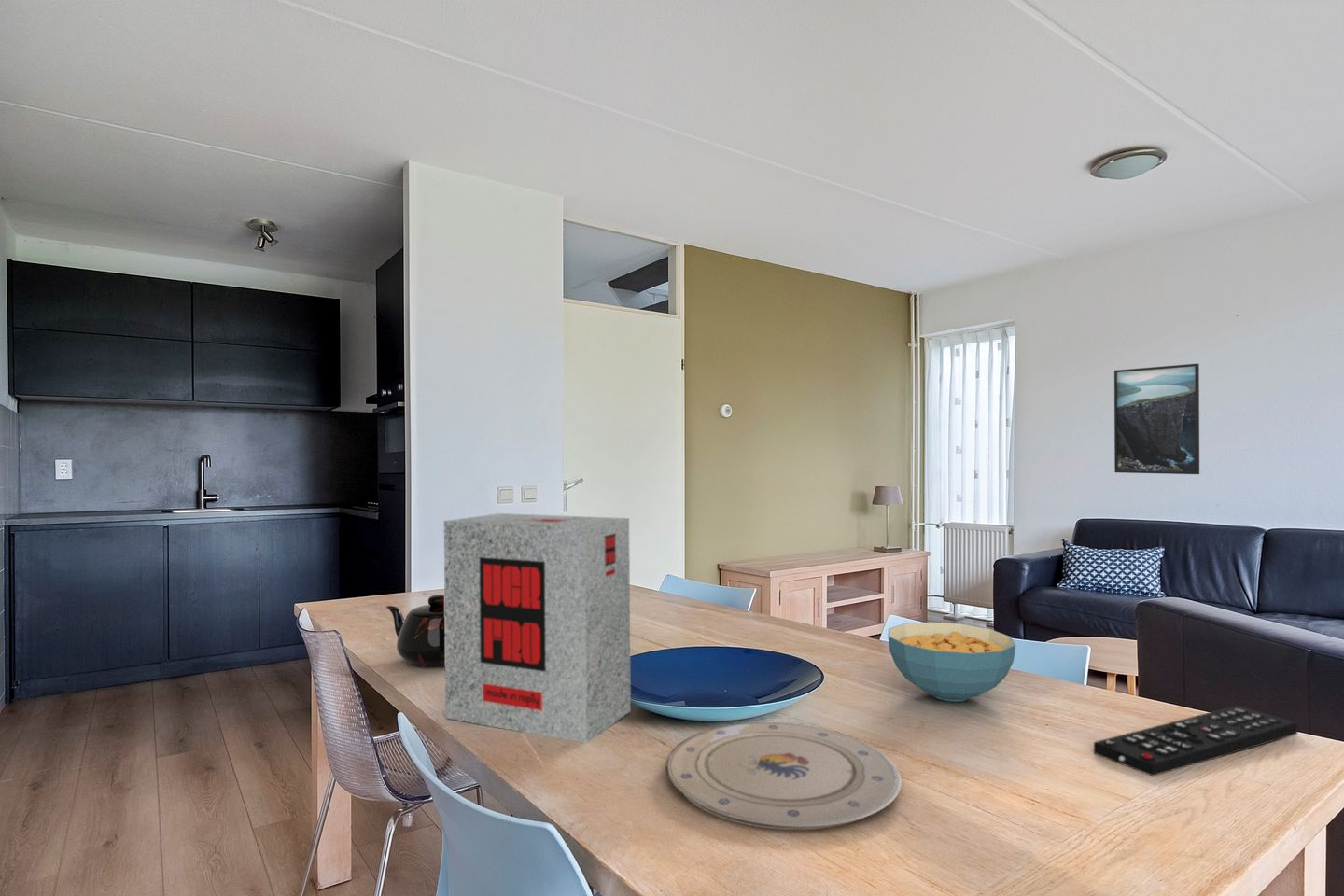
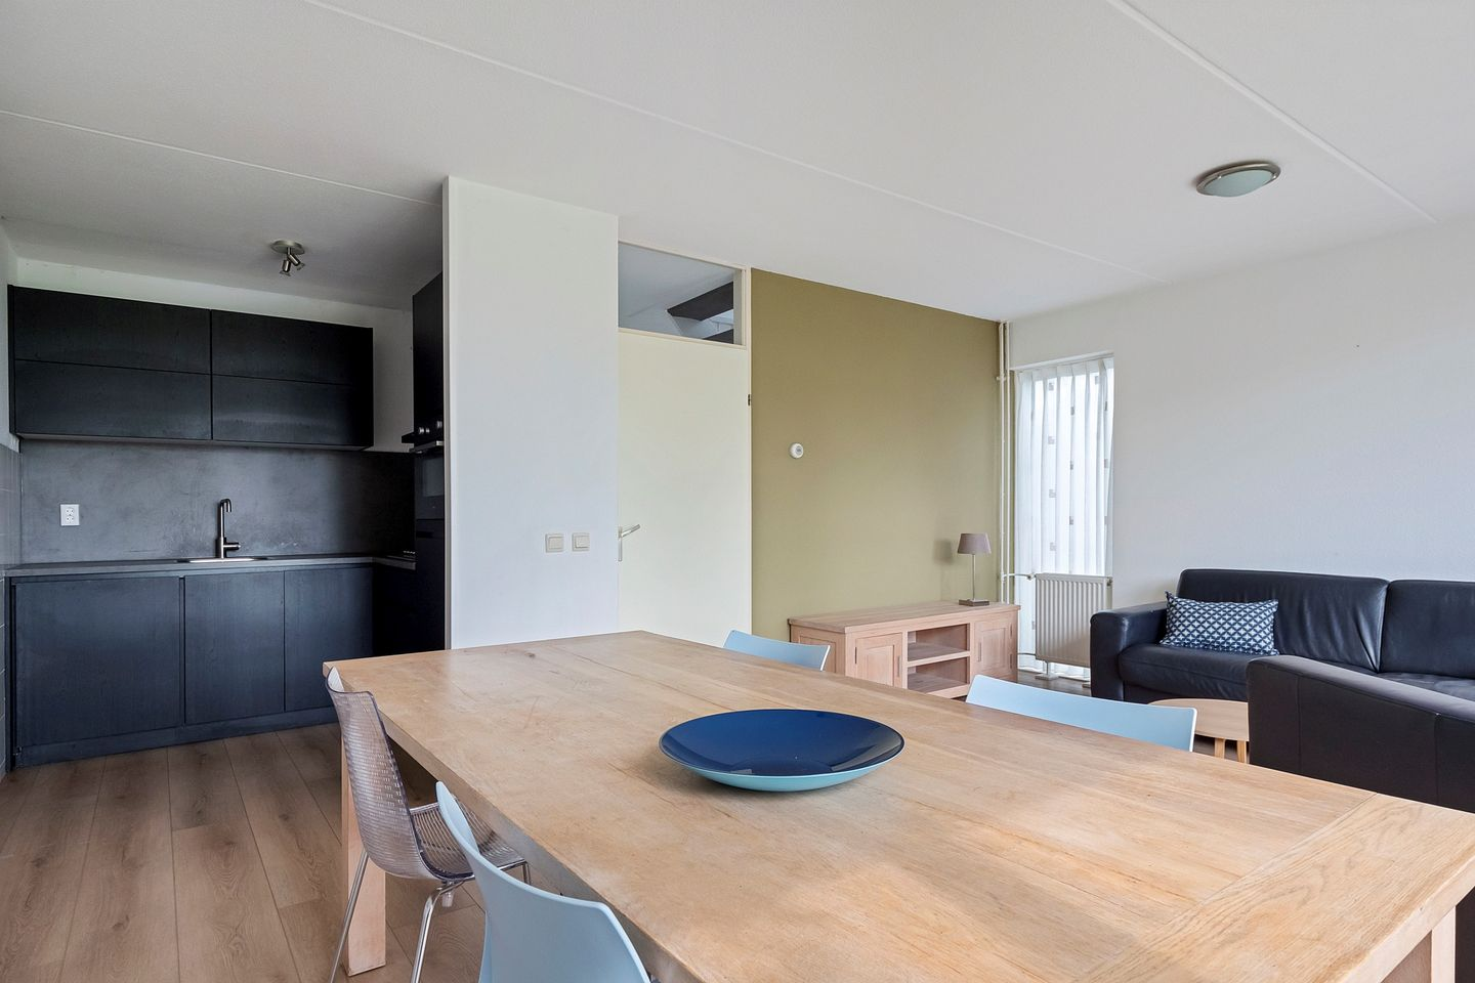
- teapot (435, 627)
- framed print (1155, 420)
- remote control (1197, 735)
- cereal box (538, 617)
- cereal bowl (949, 665)
- plate (780, 772)
